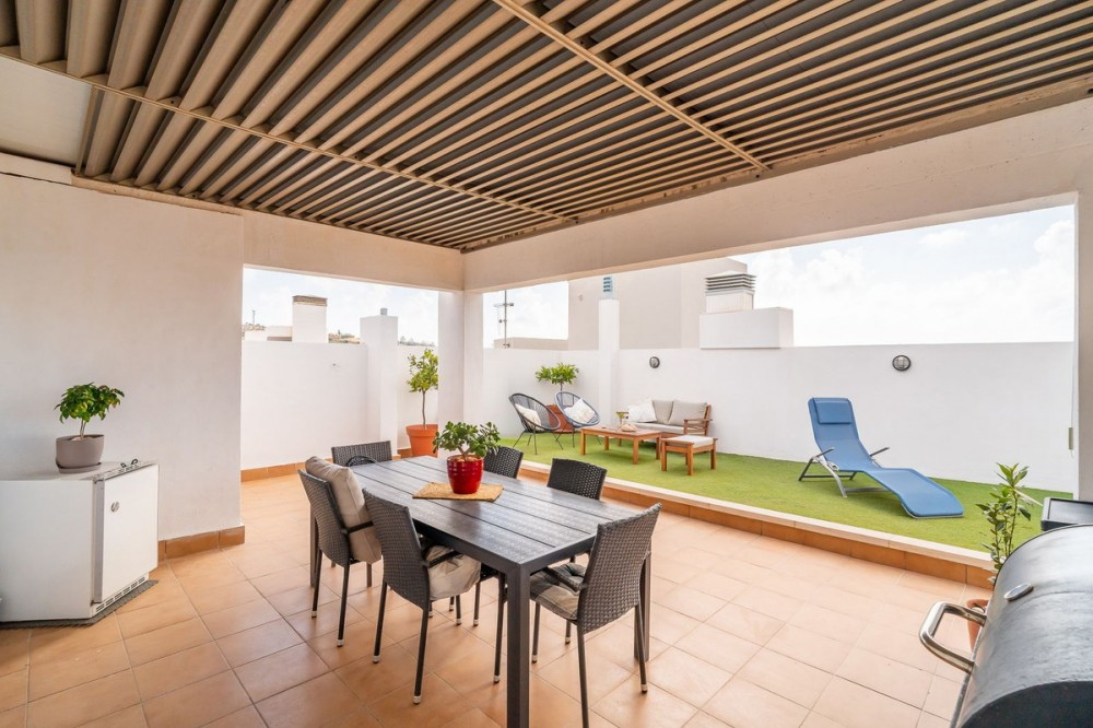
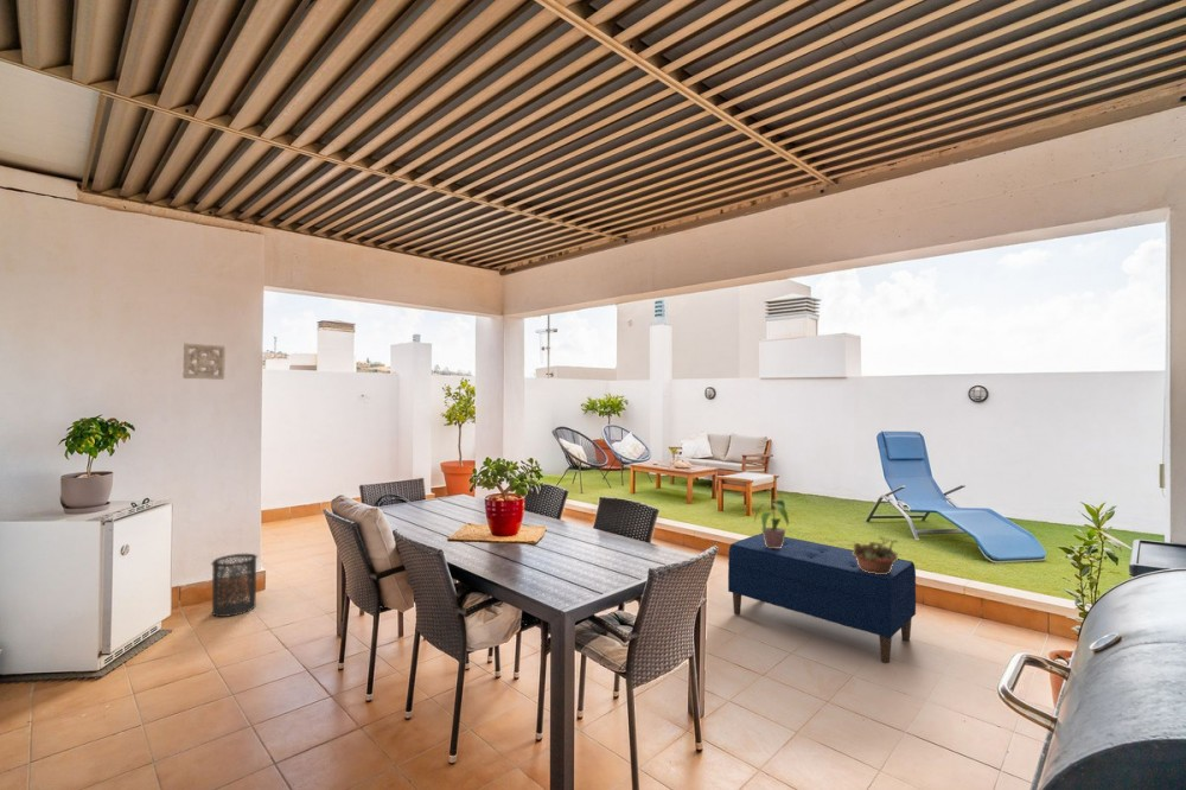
+ wall ornament (204, 362)
+ potted plant (773, 523)
+ trash can (234, 584)
+ succulent planter (875, 554)
+ bench (816, 588)
